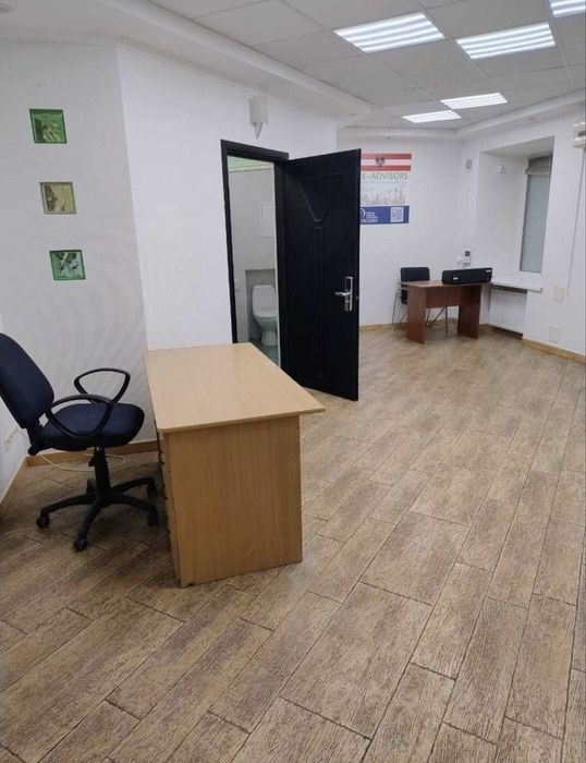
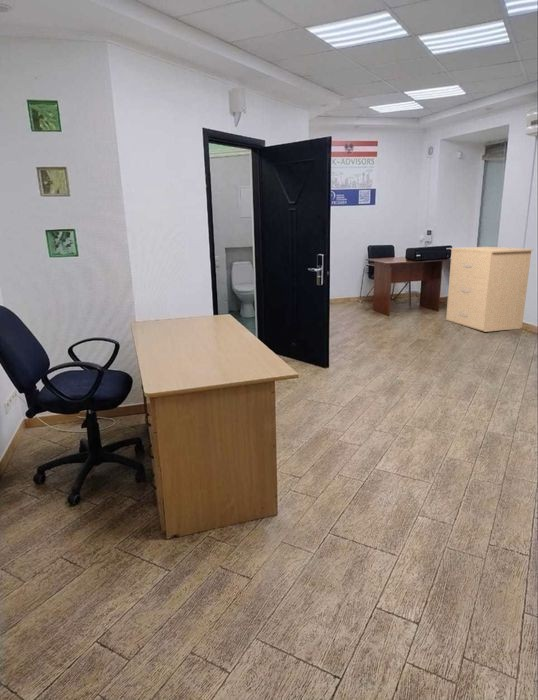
+ filing cabinet (485, 287)
